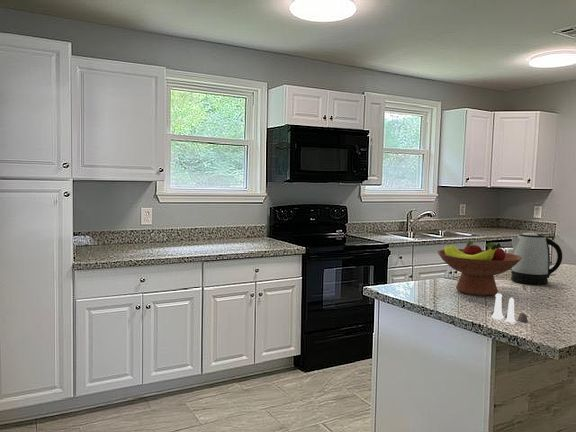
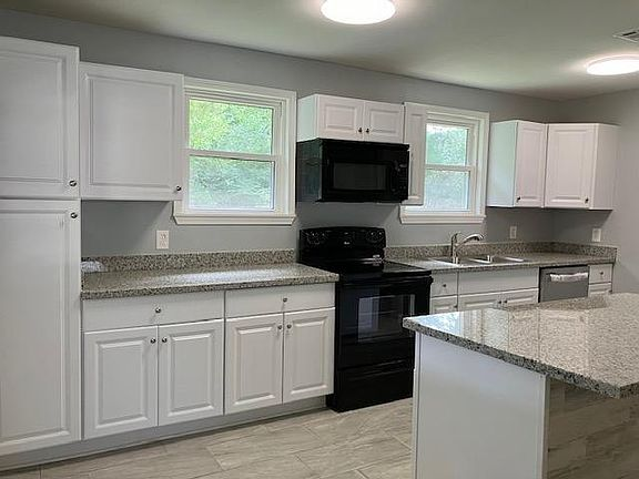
- salt and pepper shaker set (508, 306)
- fruit bowl (477, 265)
- kettle (535, 257)
